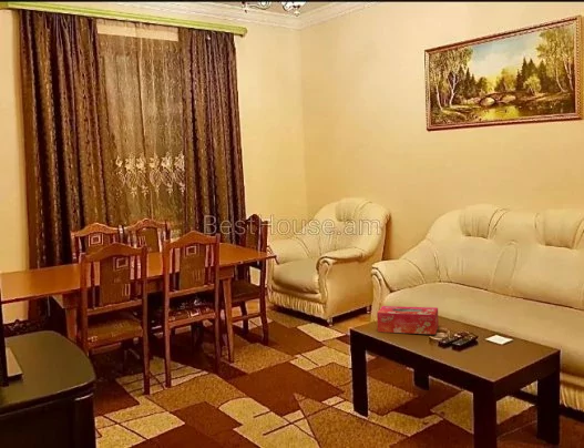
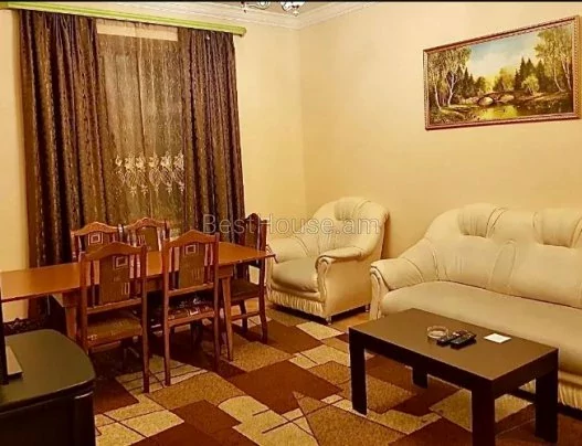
- tissue box (408, 319)
